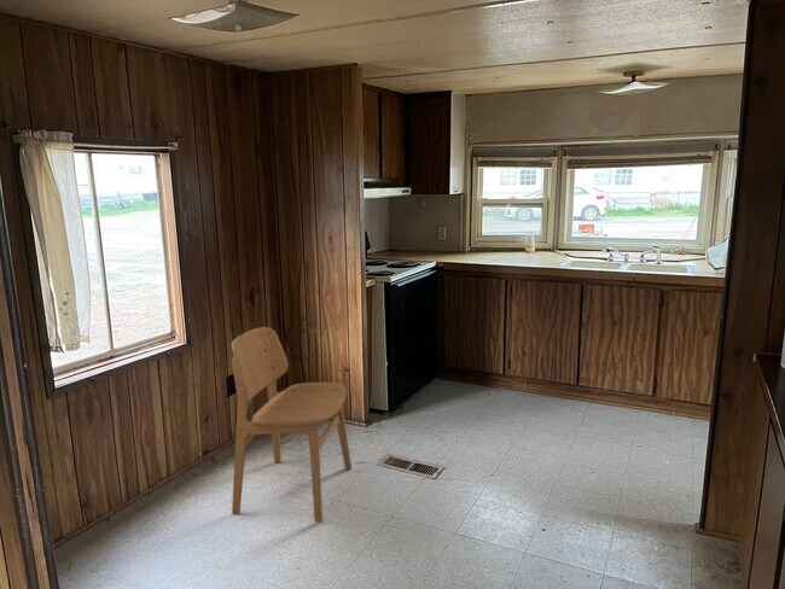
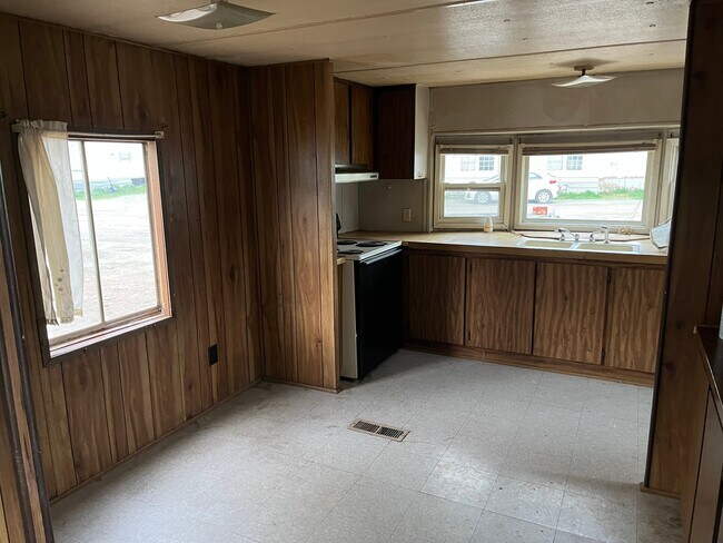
- dining chair (292, 414)
